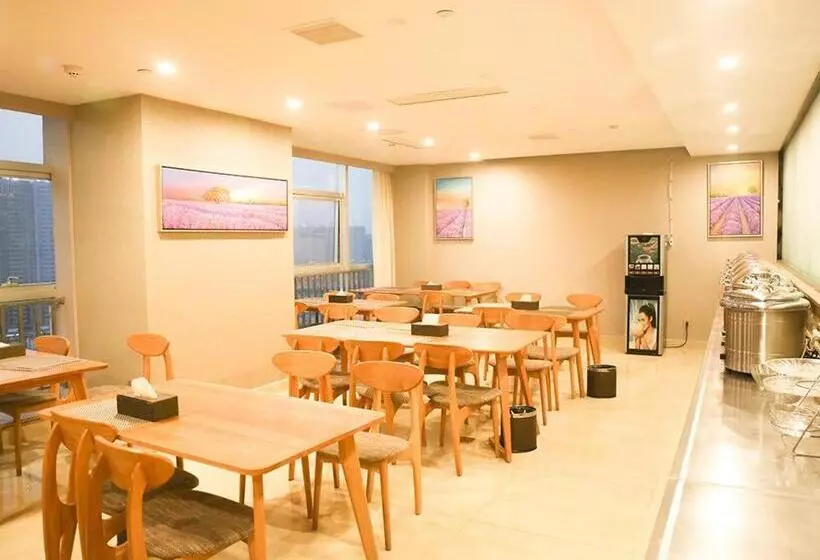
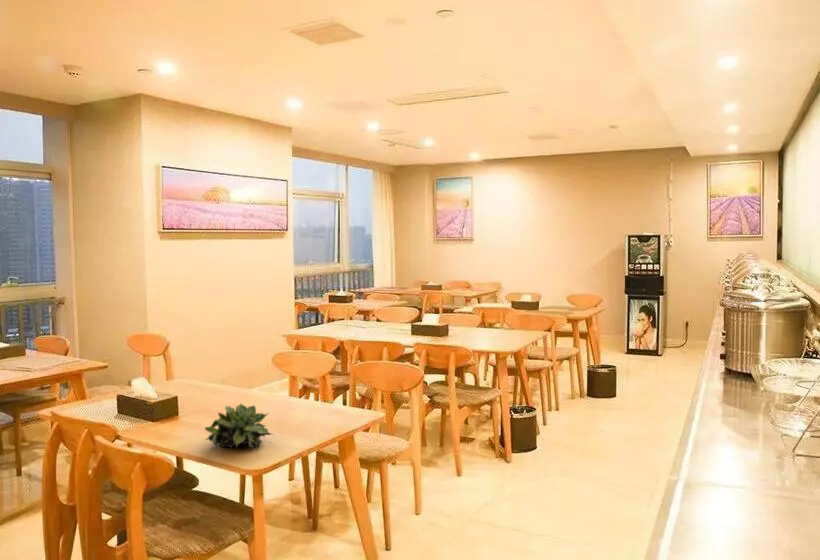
+ succulent plant (236, 422)
